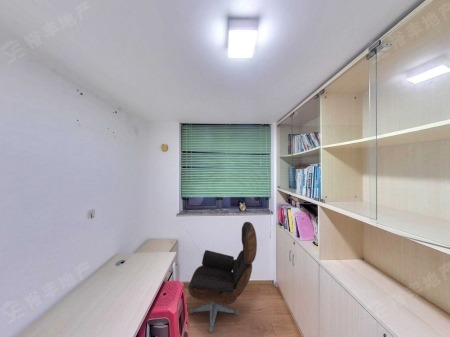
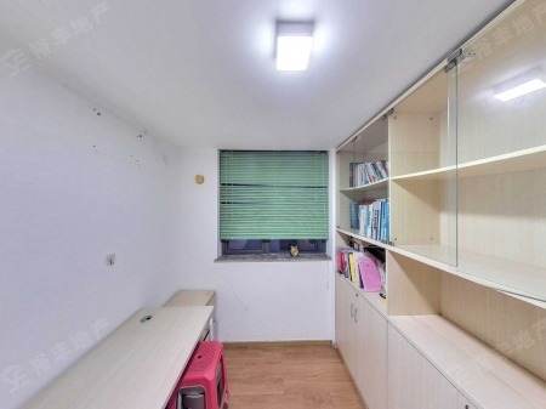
- office chair (220, 268)
